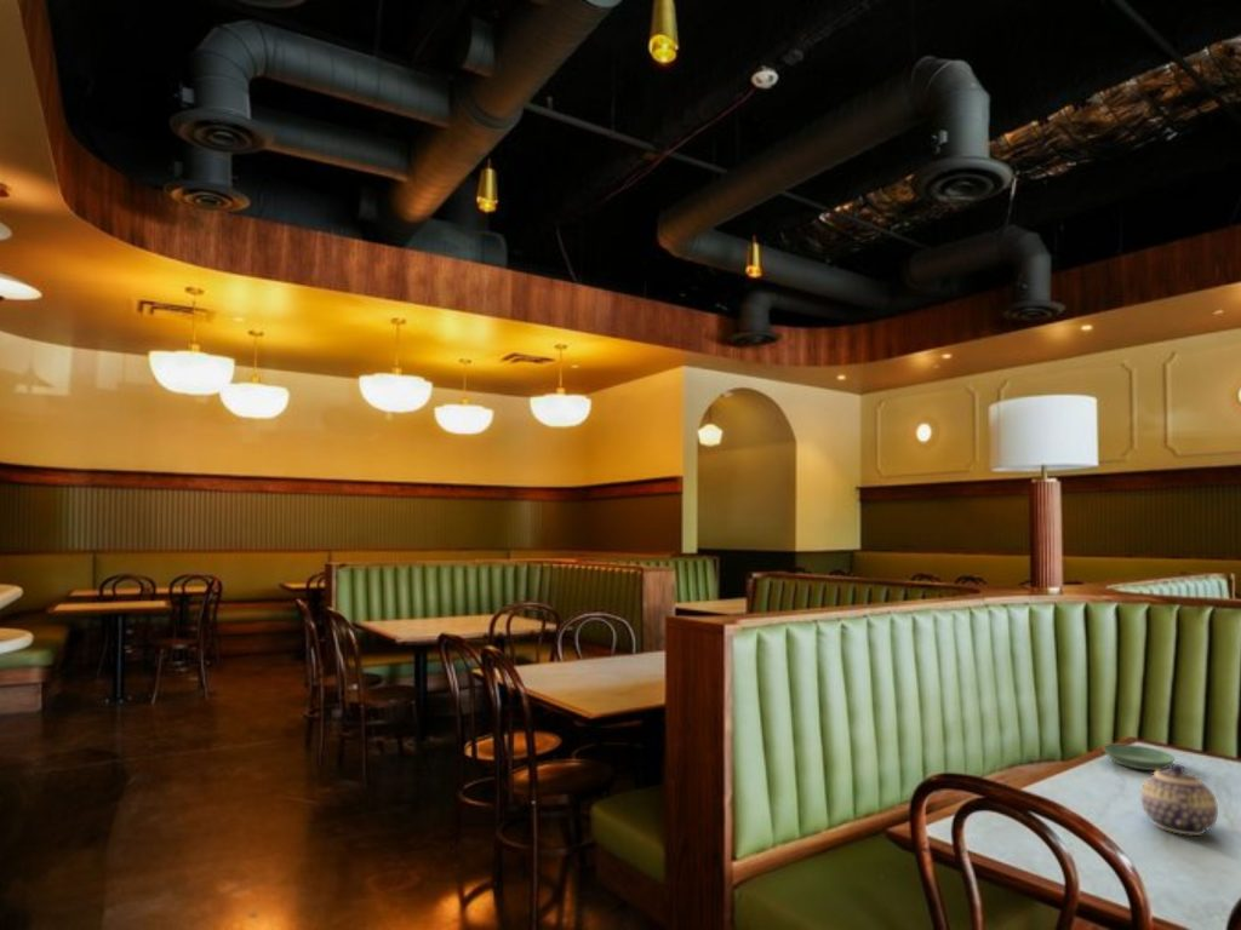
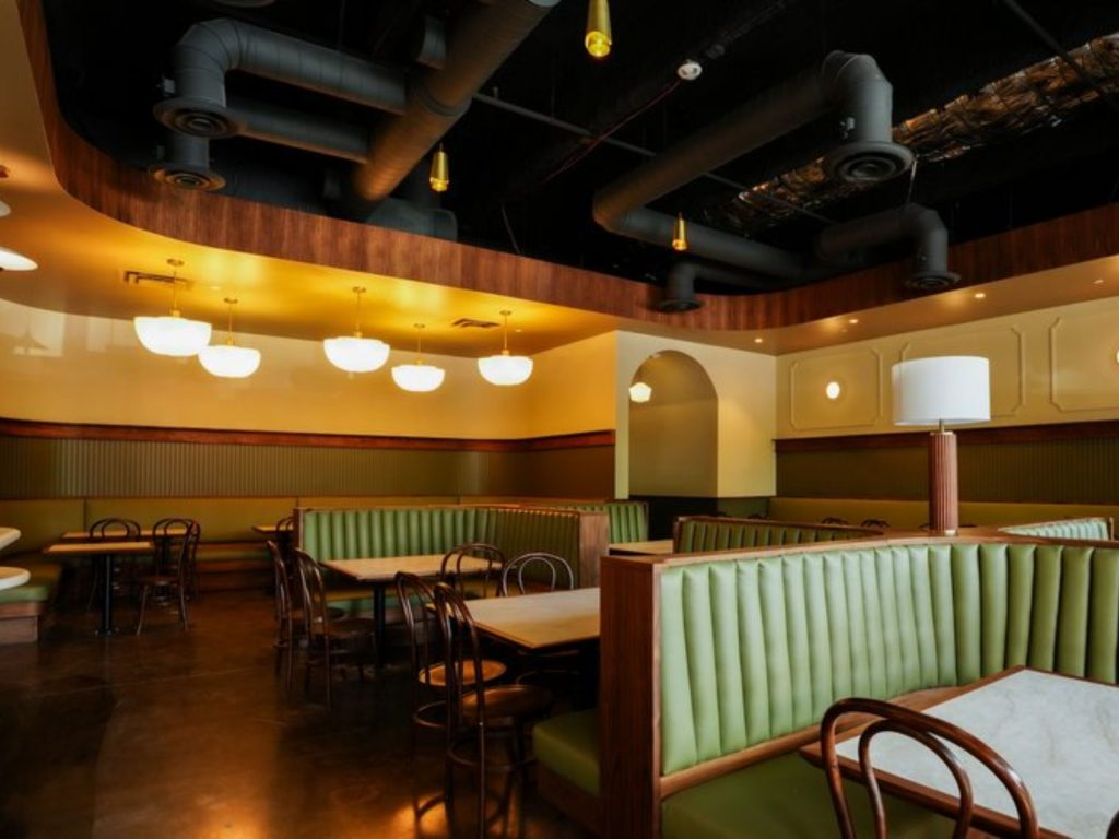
- teapot (1178, 796)
- saucer (1138, 758)
